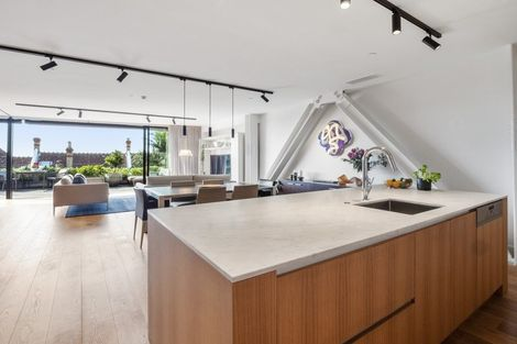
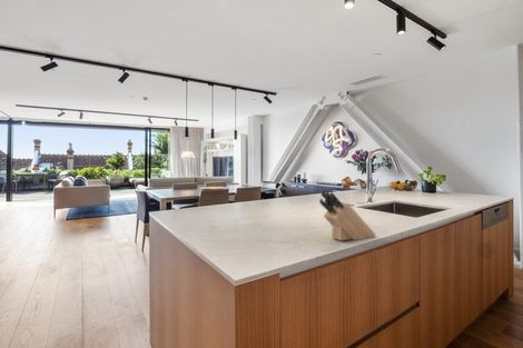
+ knife block (346, 213)
